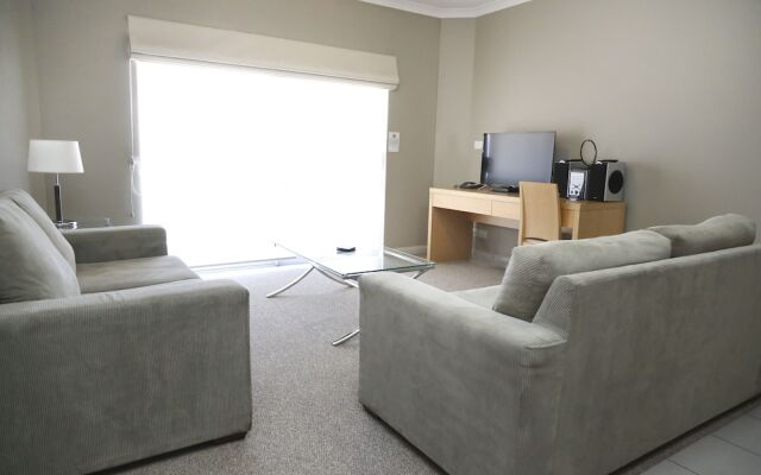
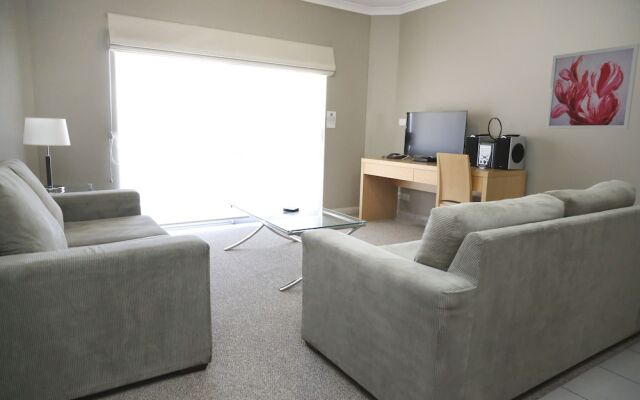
+ wall art (588, 90)
